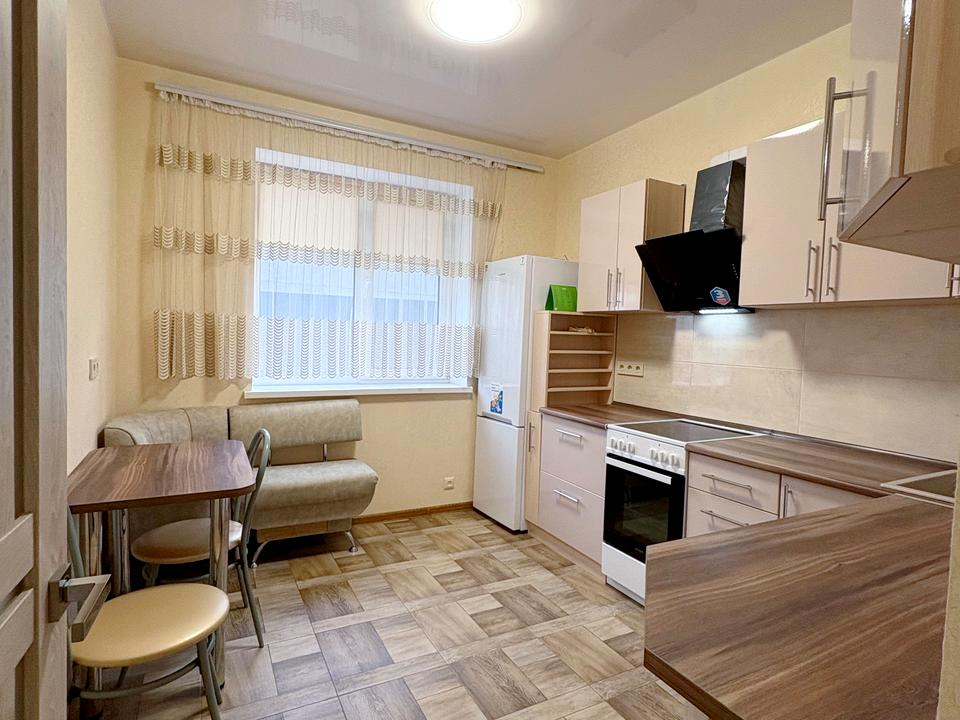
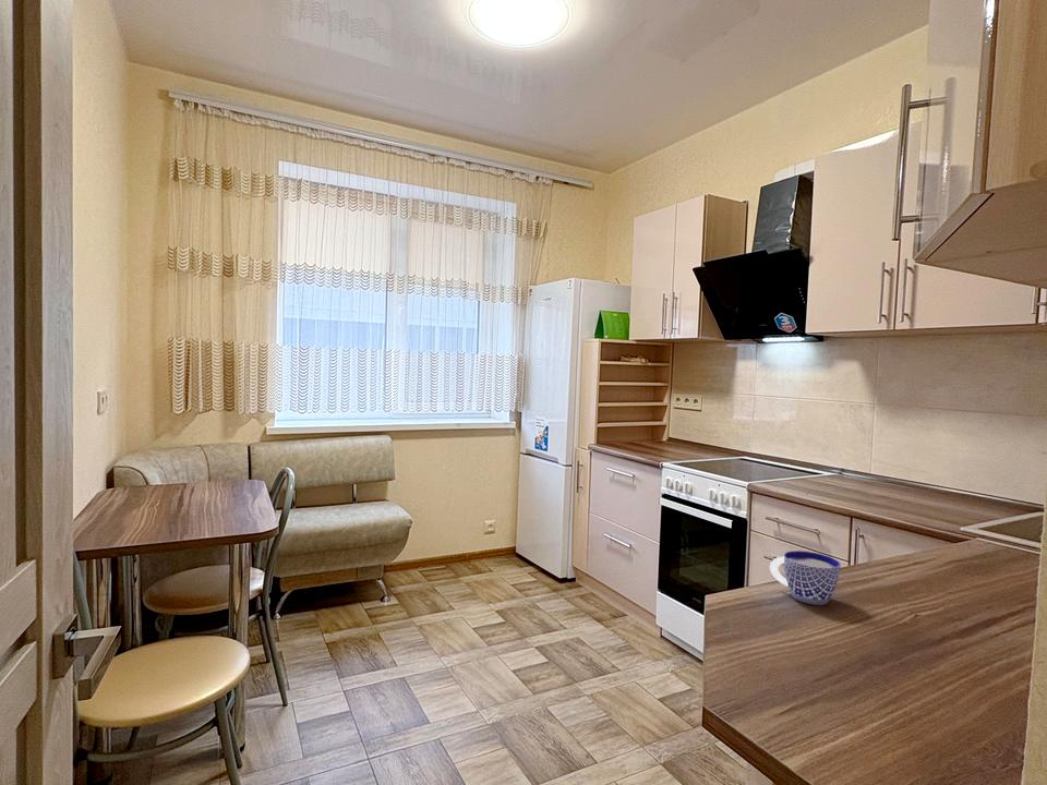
+ cup (802, 576)
